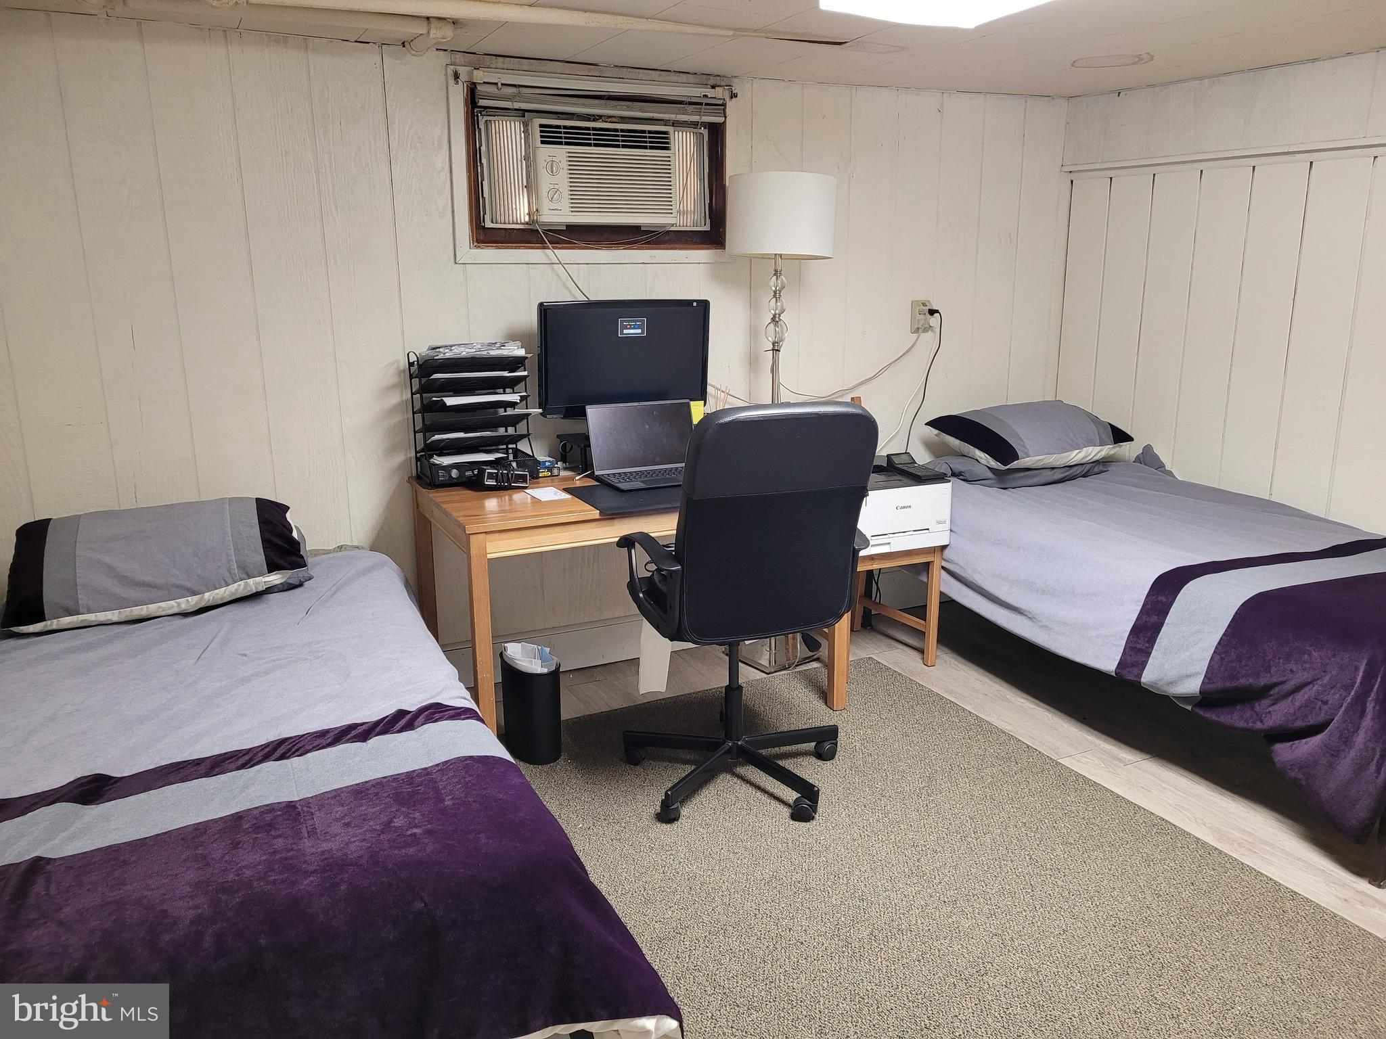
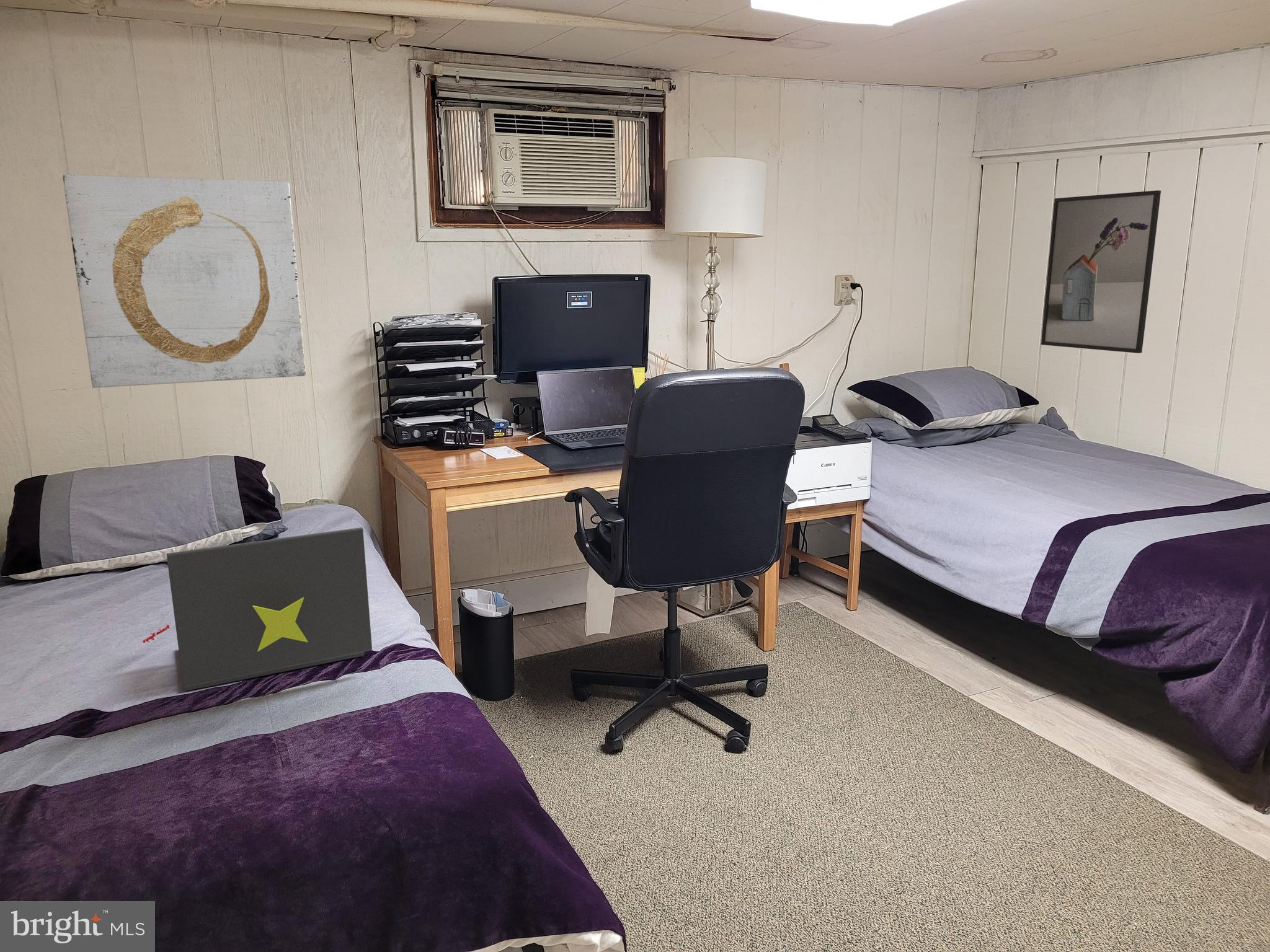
+ laptop (251, 598)
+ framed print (1096, 273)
+ wall art (193, 282)
